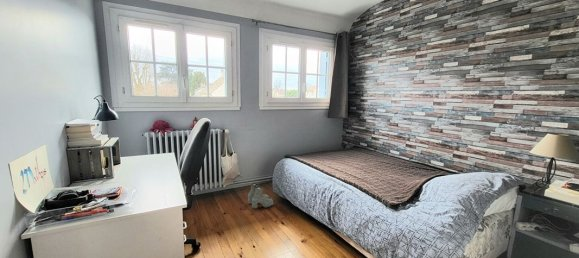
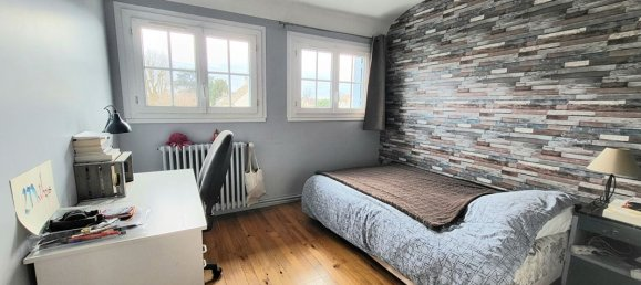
- boots (260, 194)
